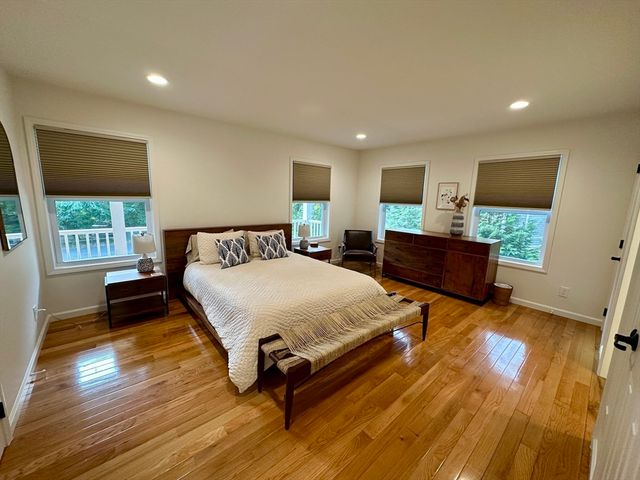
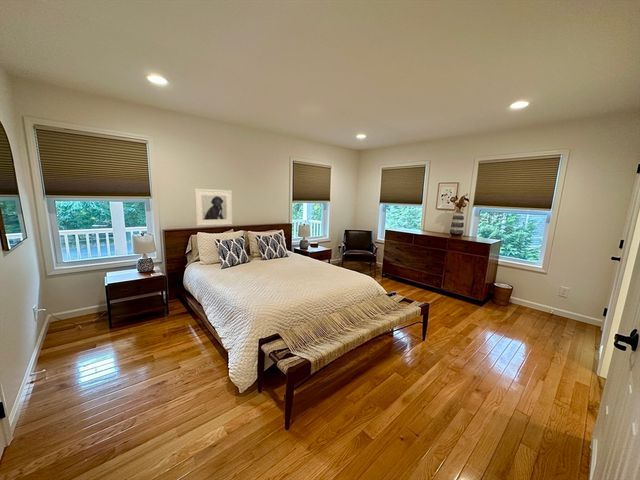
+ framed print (214, 207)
